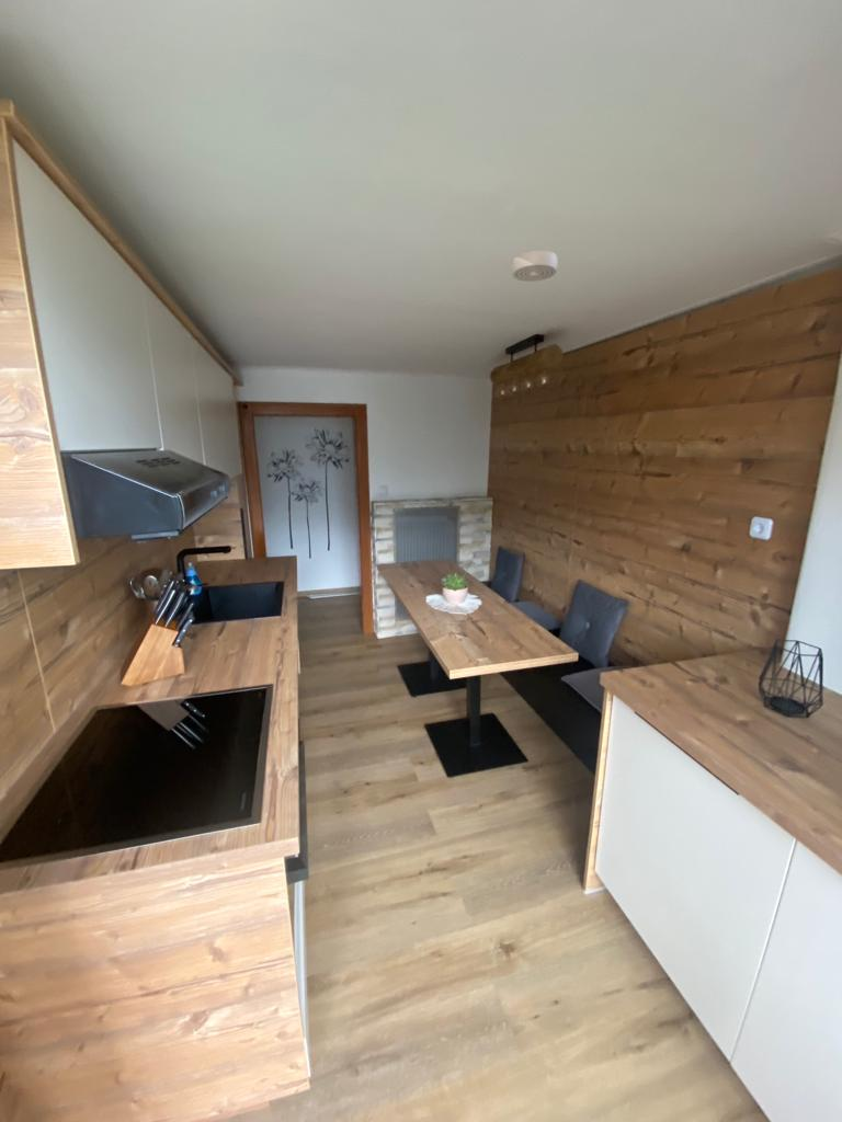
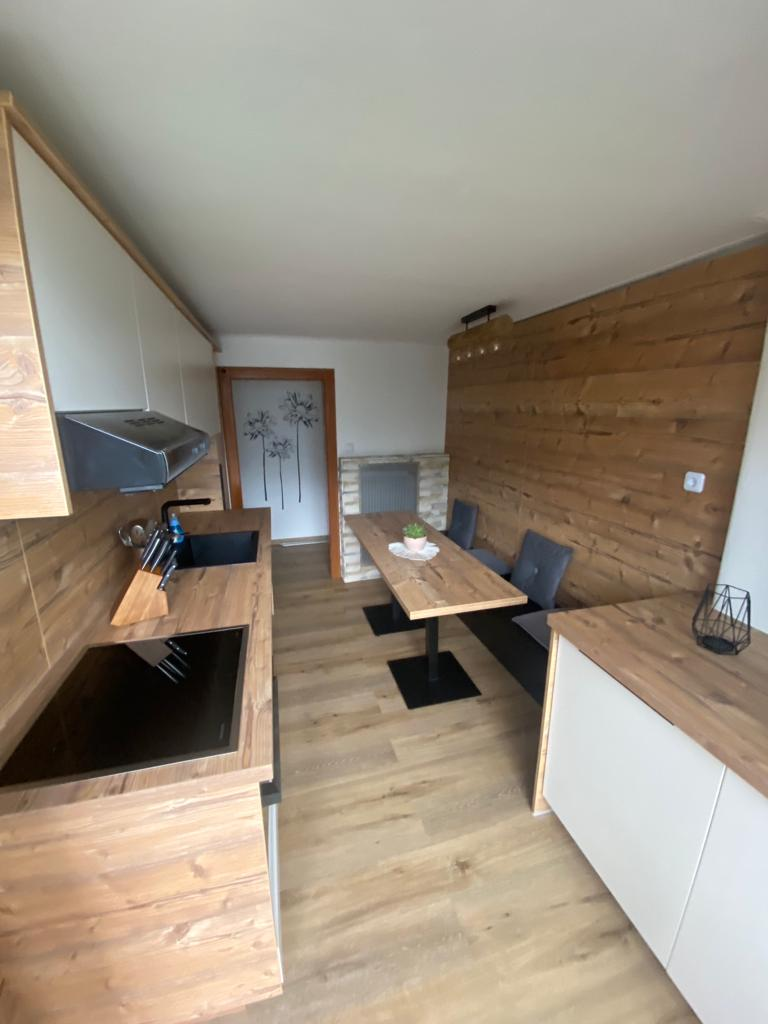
- smoke detector (534, 266)
